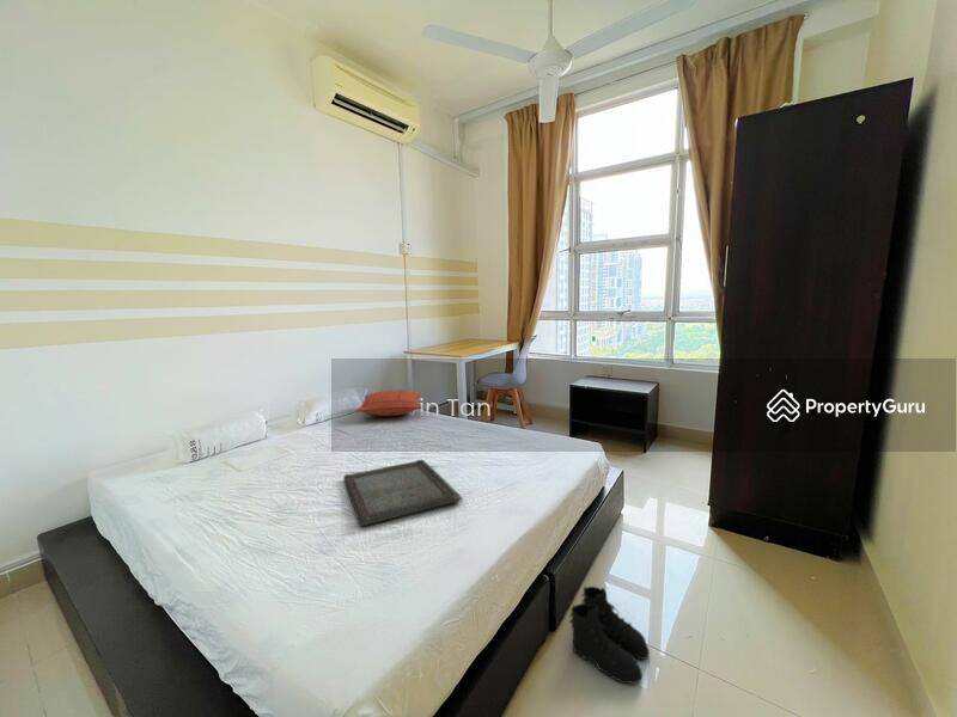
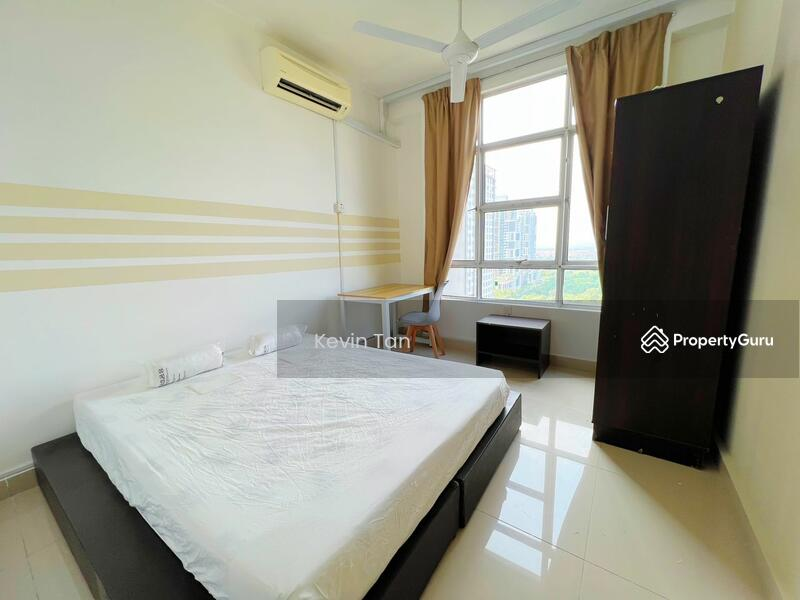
- pillow (391, 402)
- boots (609, 626)
- serving tray (398, 486)
